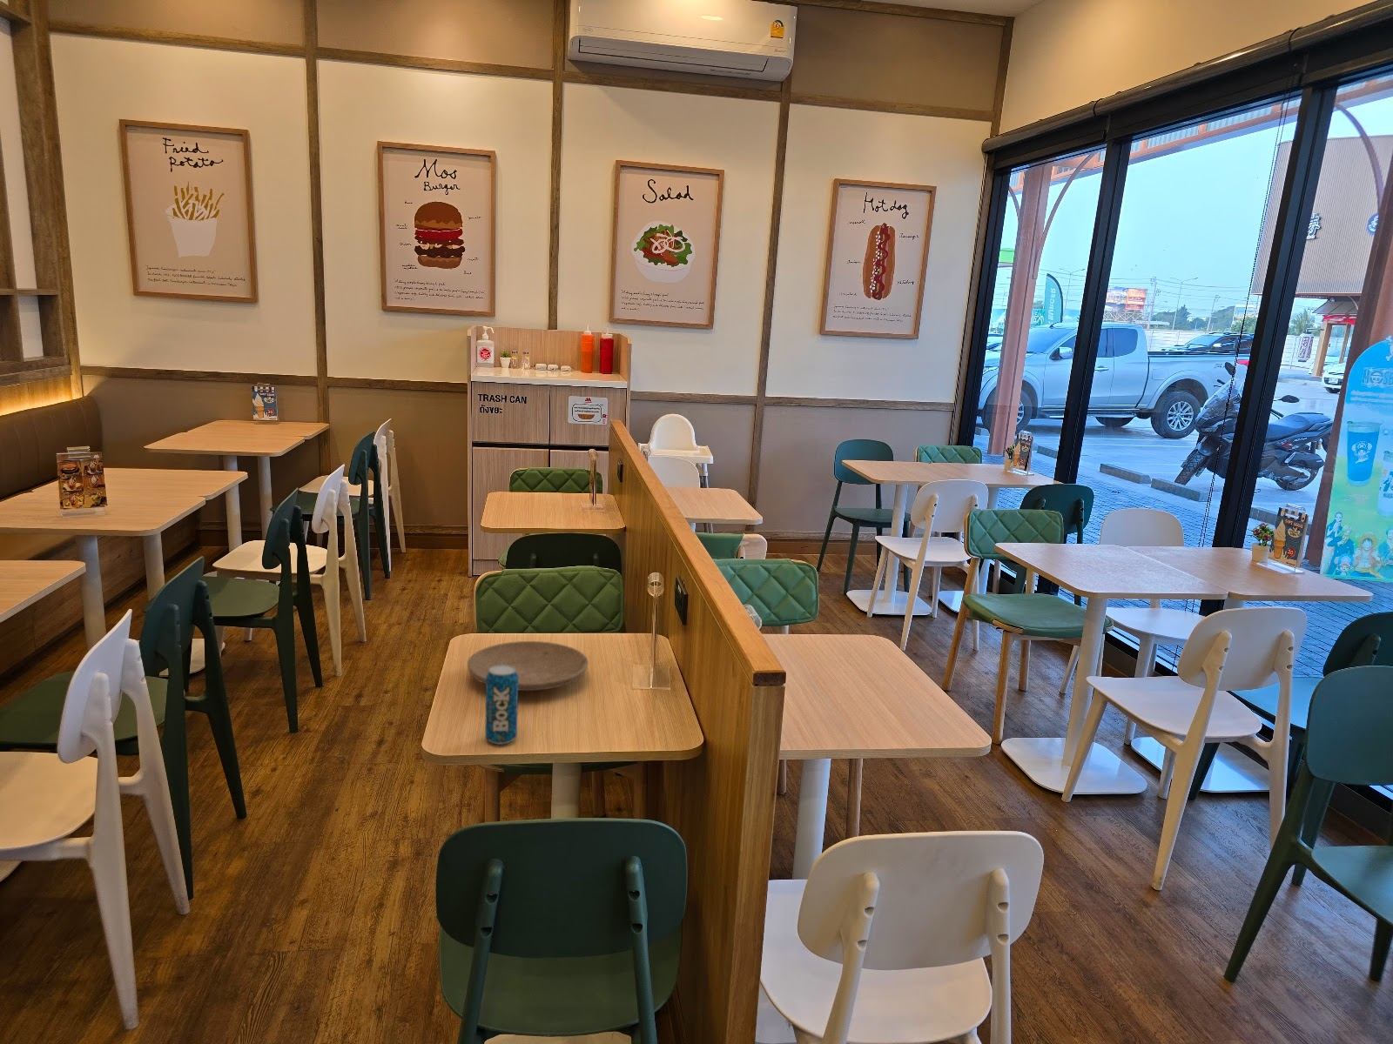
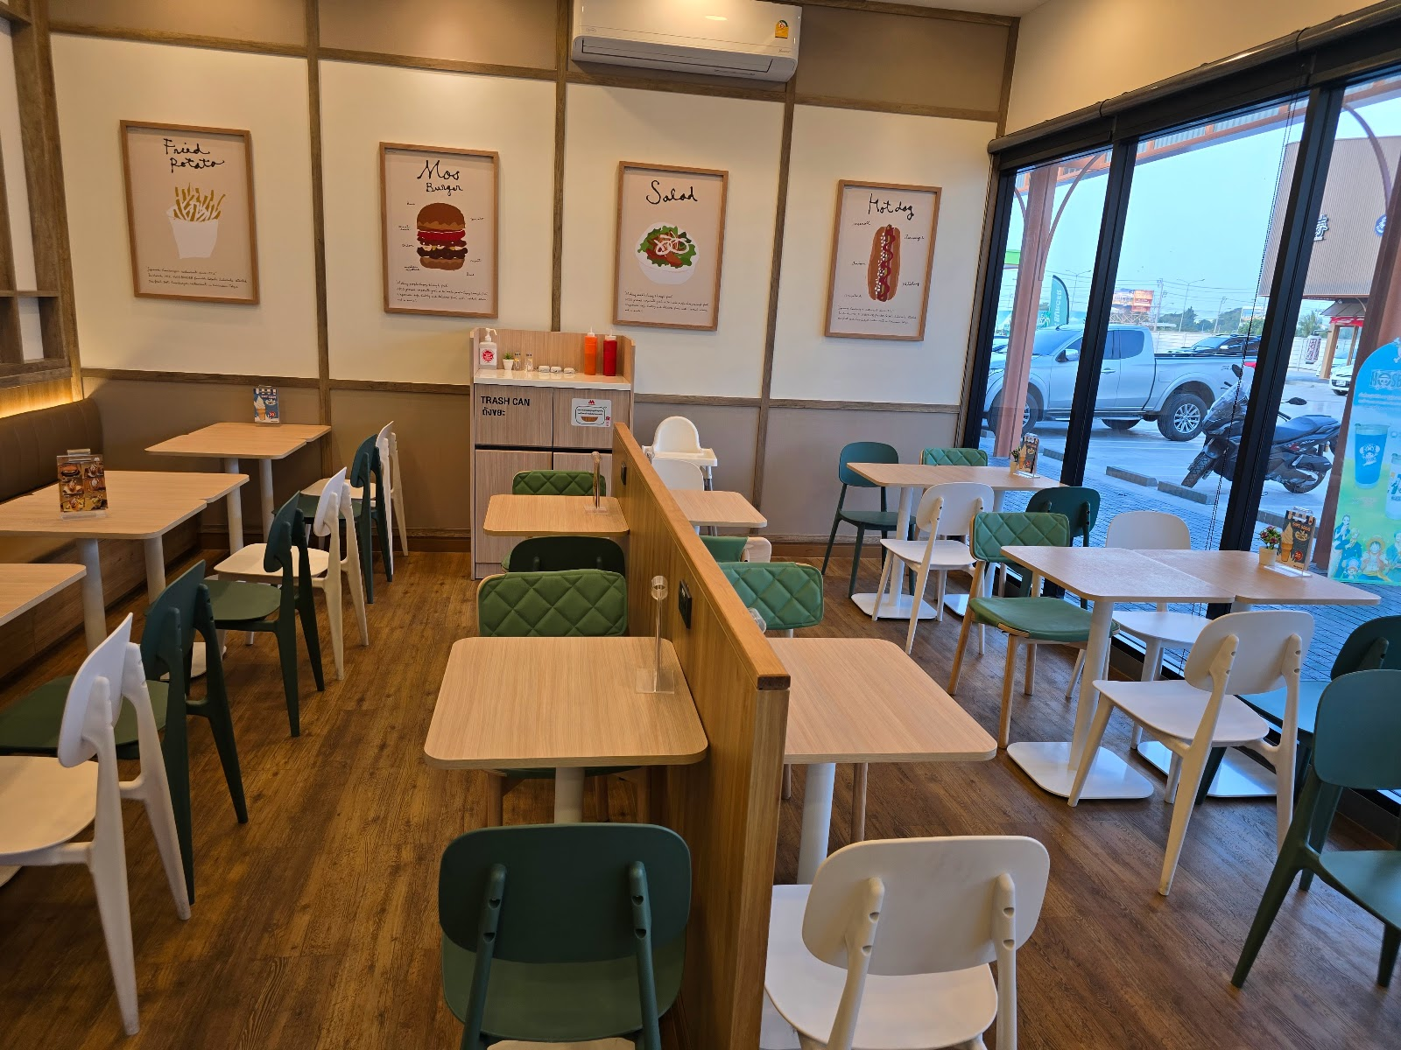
- beverage can (501, 705)
- plate (528, 670)
